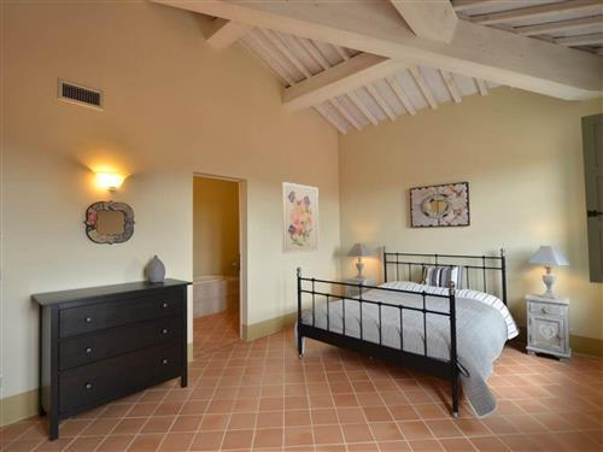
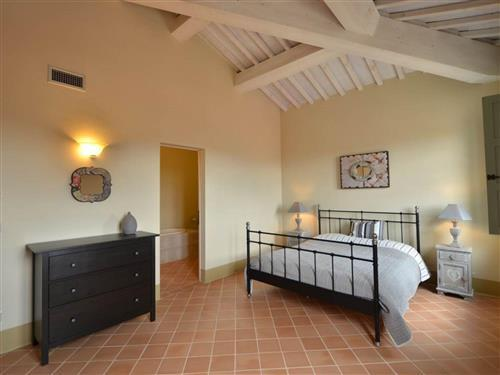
- wall art (300, 218)
